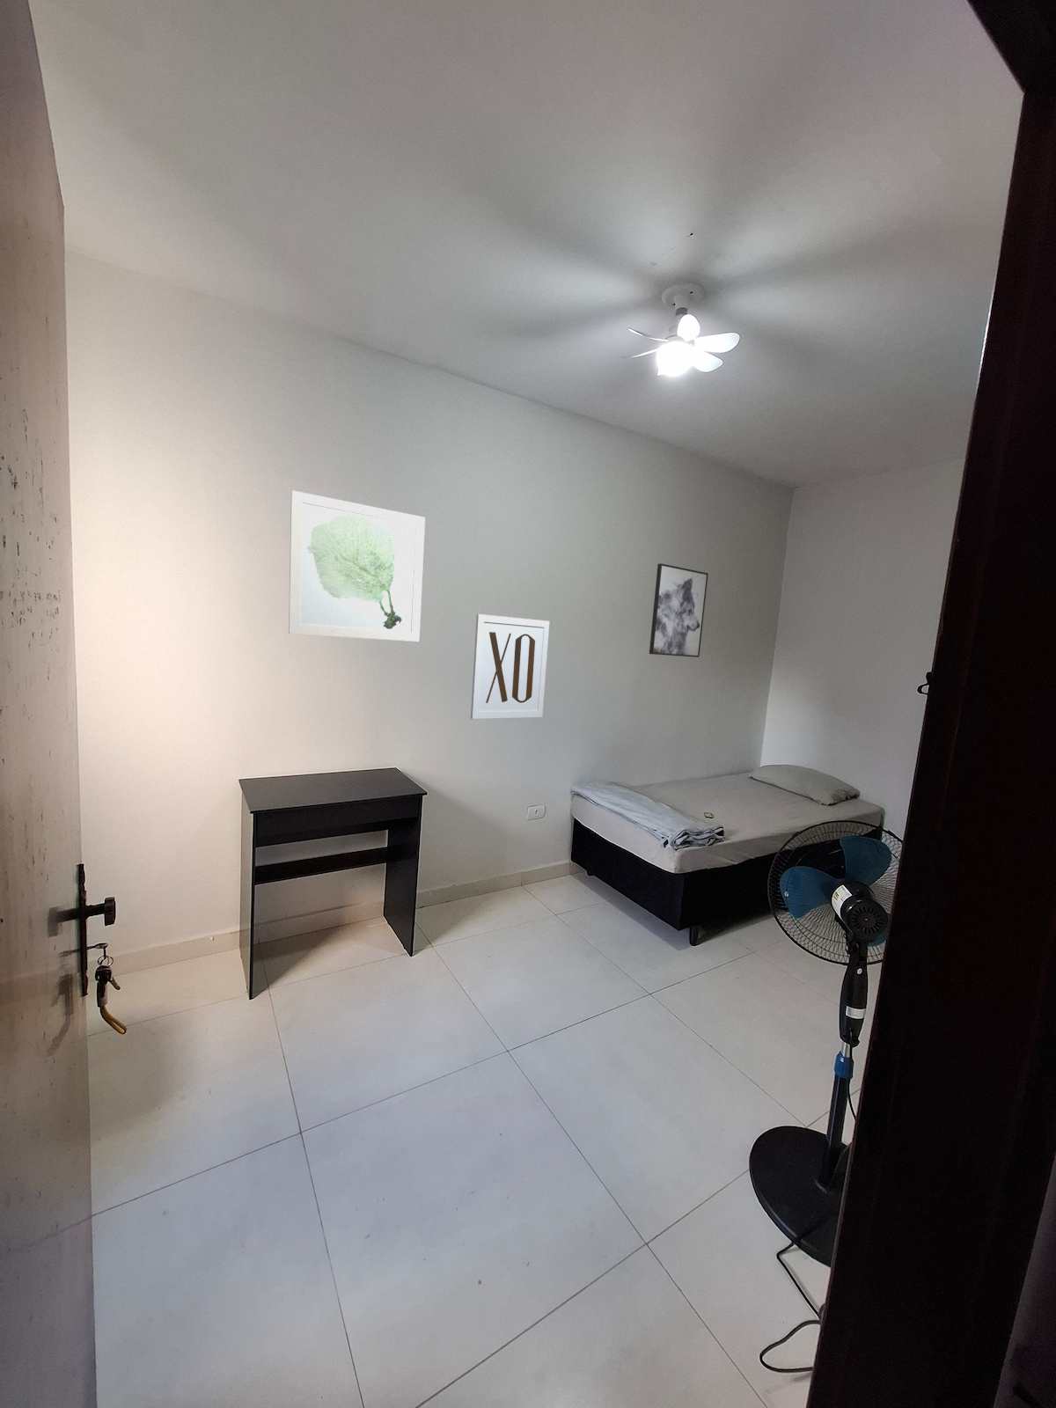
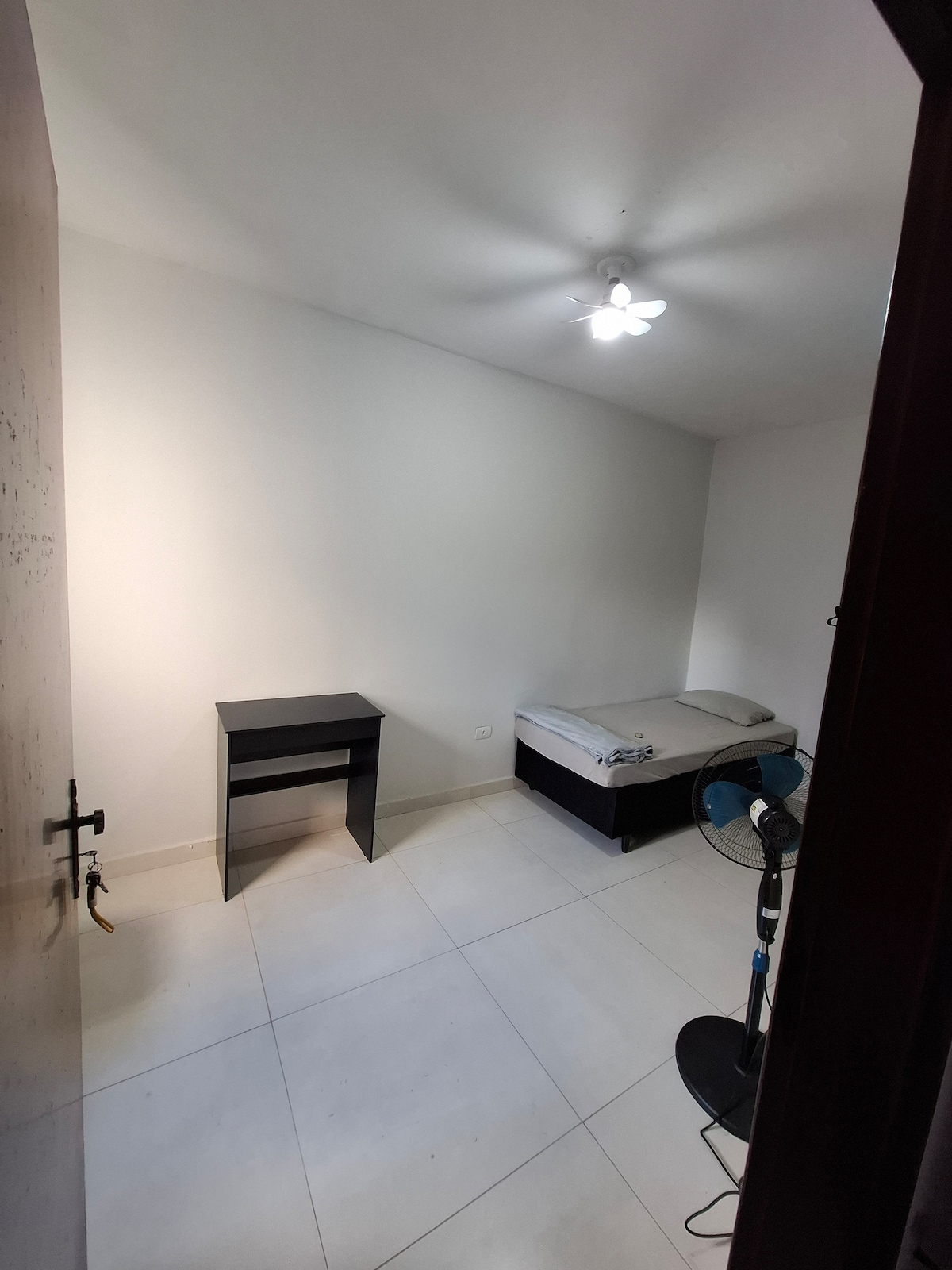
- wall art (359, 572)
- wall art (510, 667)
- wall art (679, 612)
